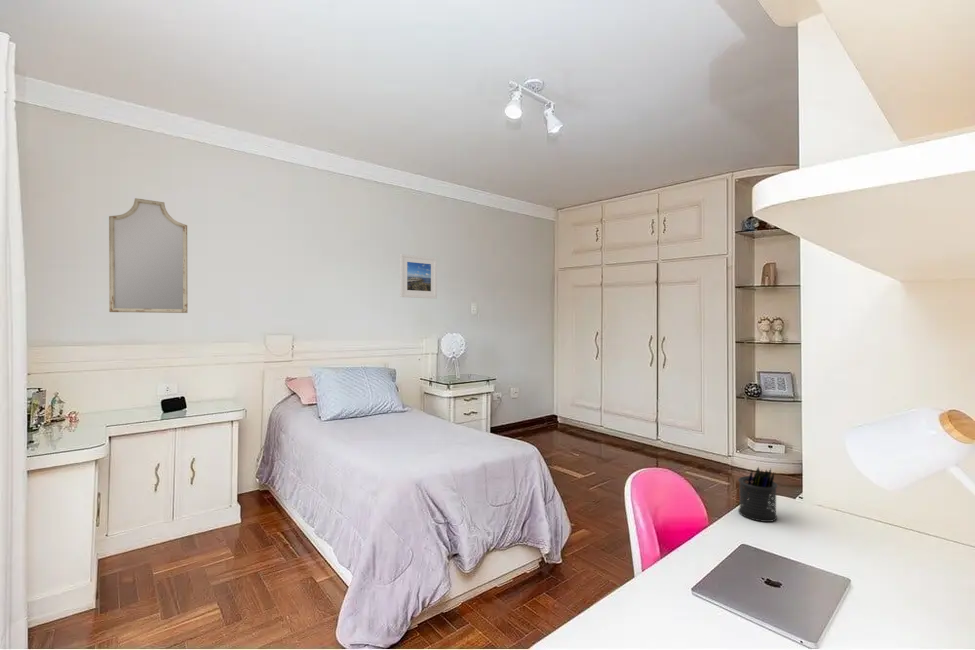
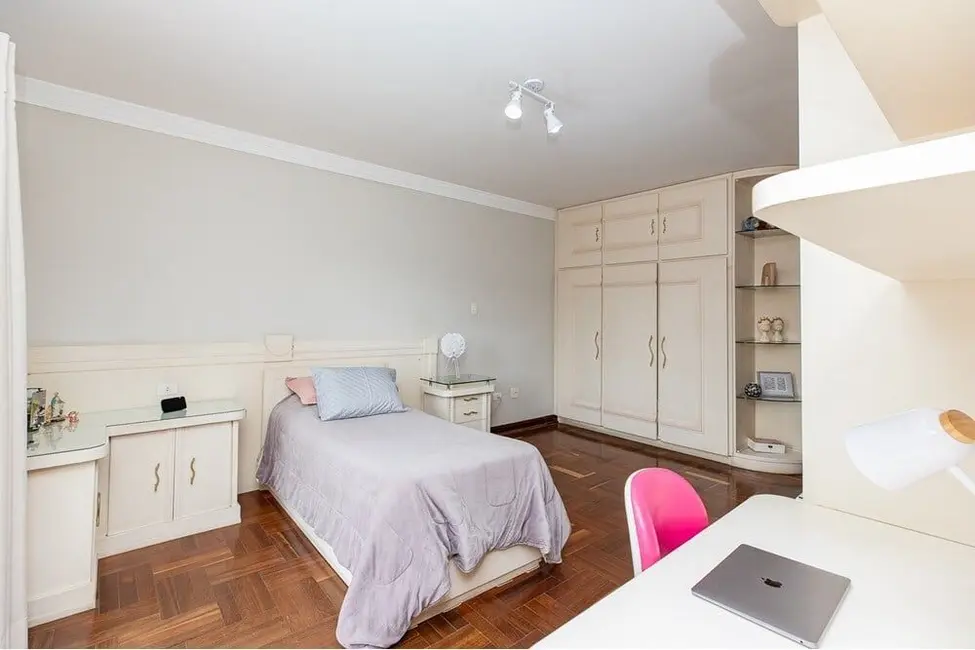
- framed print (418, 276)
- home mirror (150, 256)
- pen holder (757, 490)
